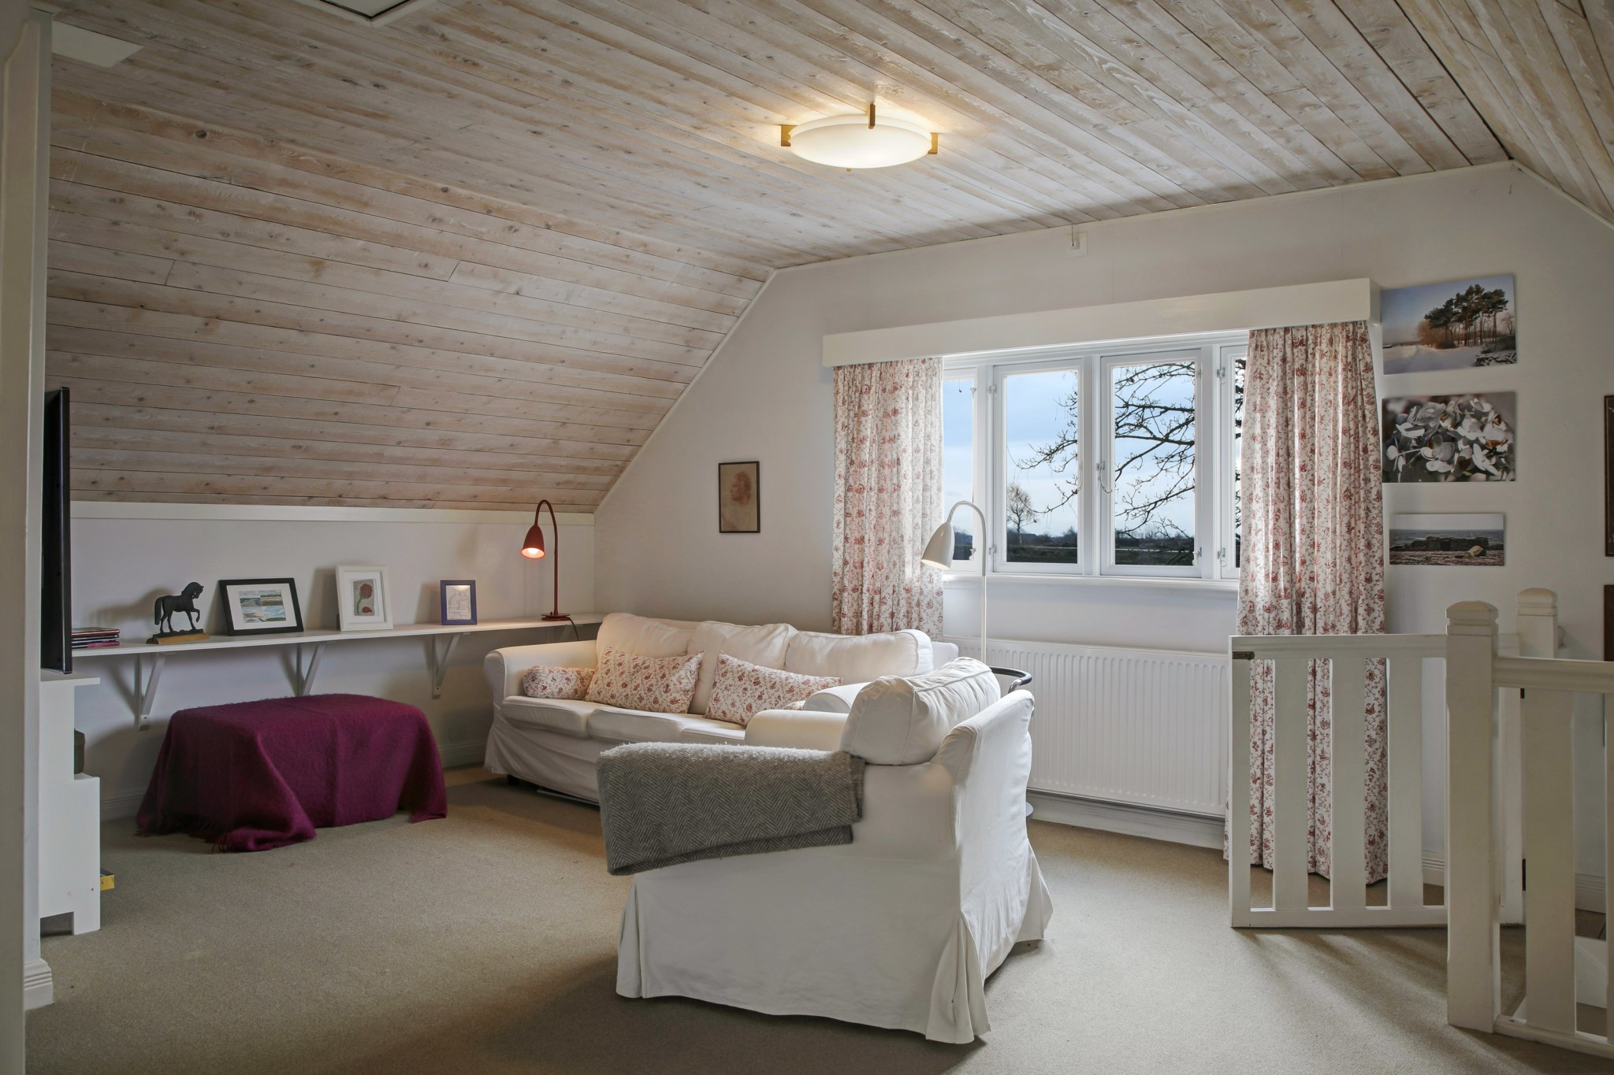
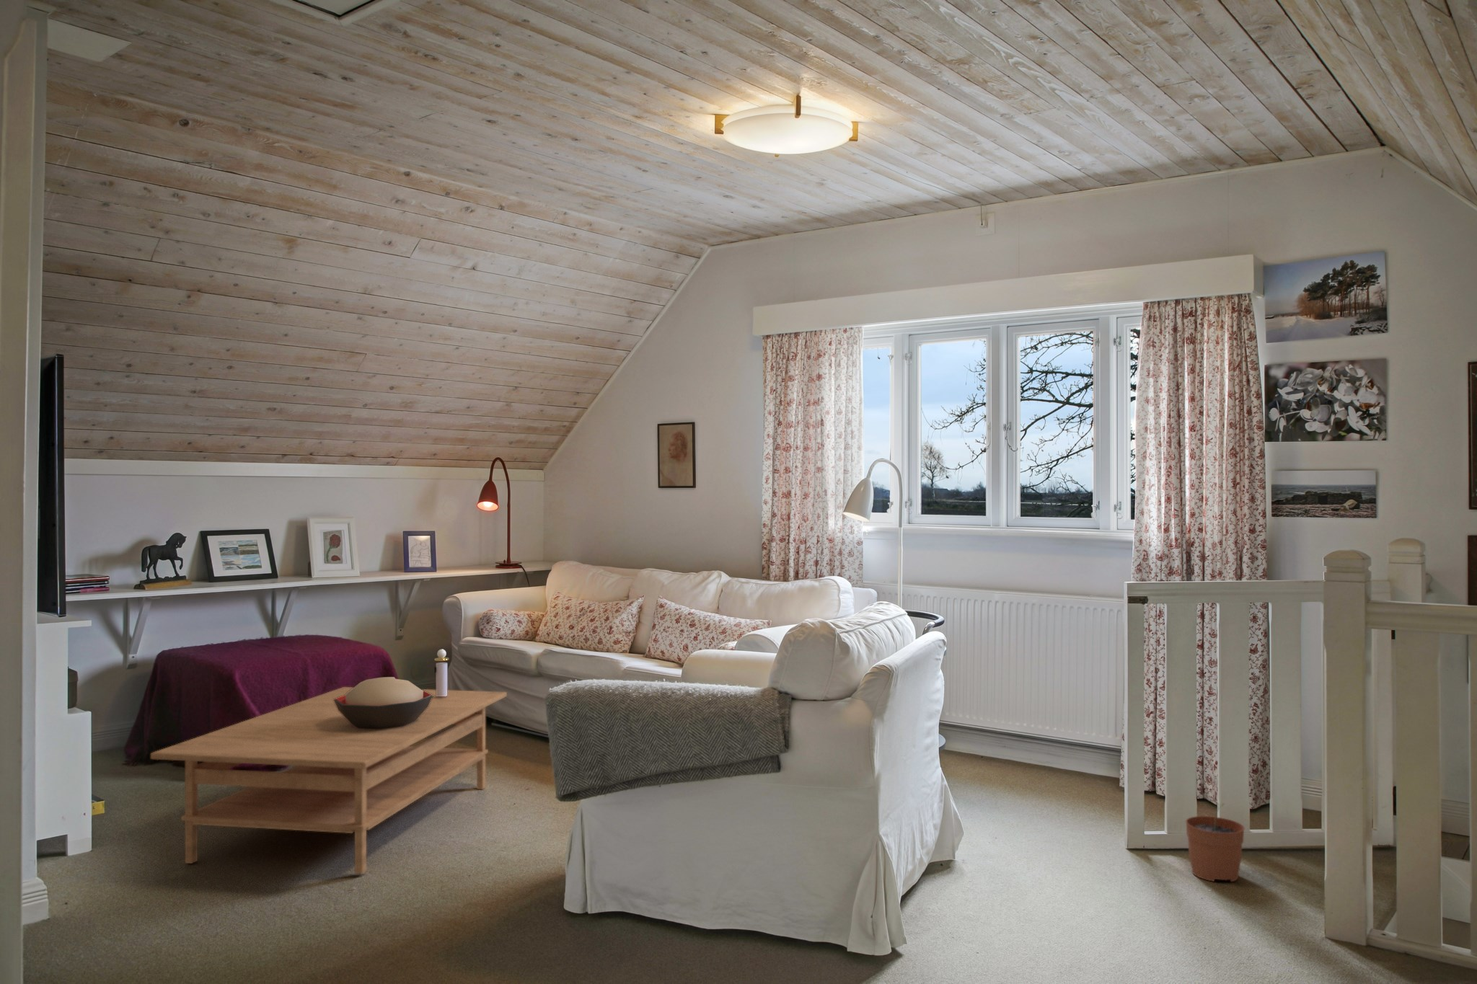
+ coffee table (351, 769)
+ plant pot (1215, 836)
+ perfume bottle (441, 672)
+ decorative bowl (383, 700)
